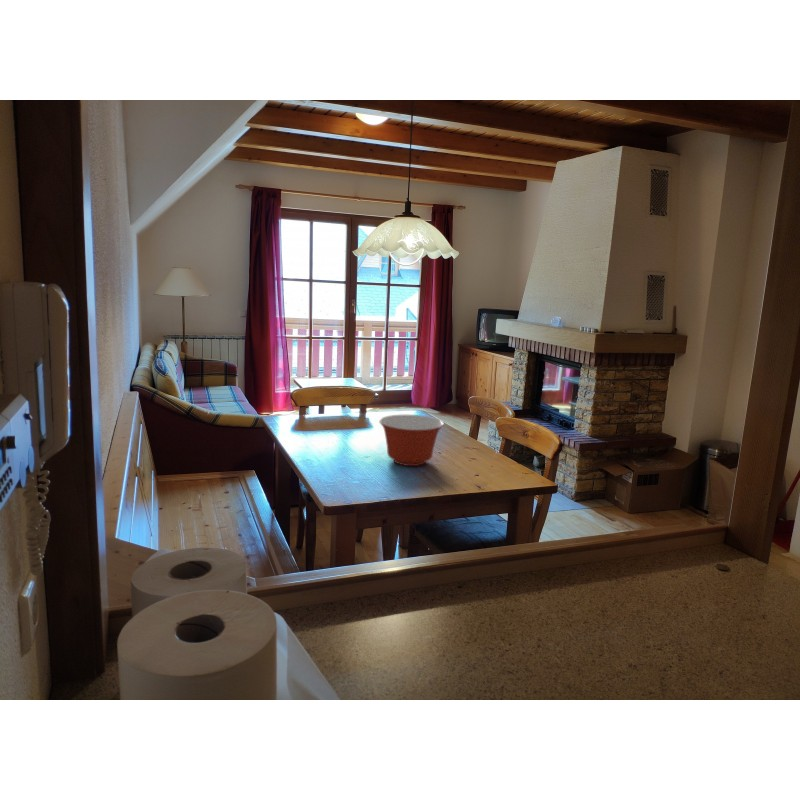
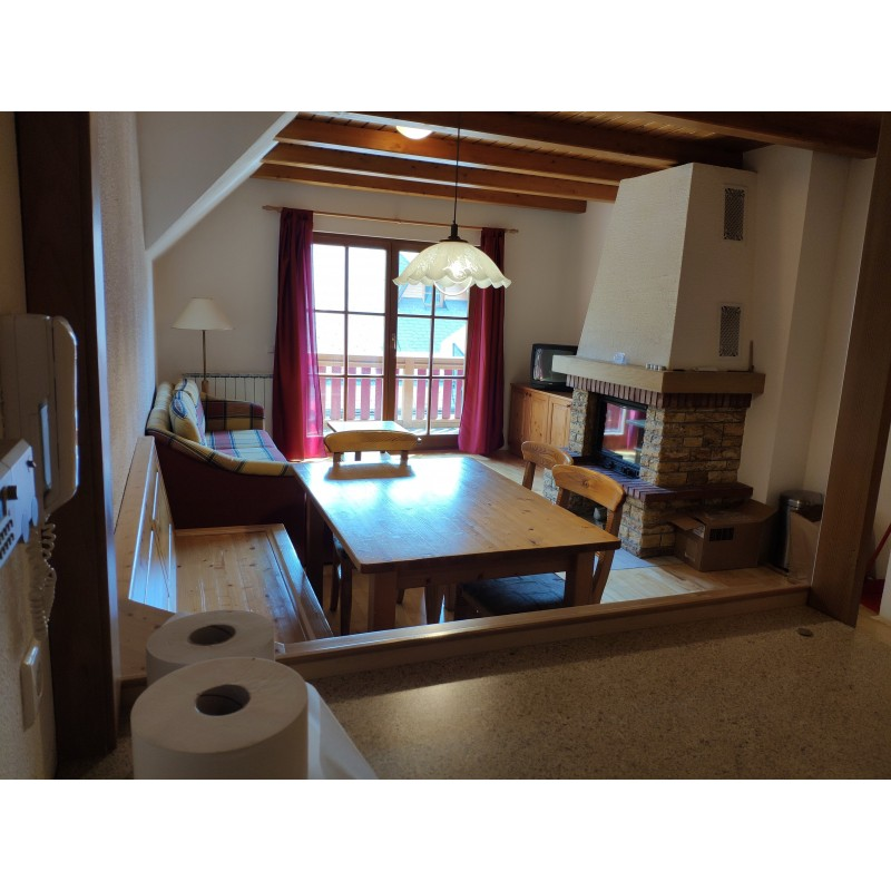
- mixing bowl (410, 441)
